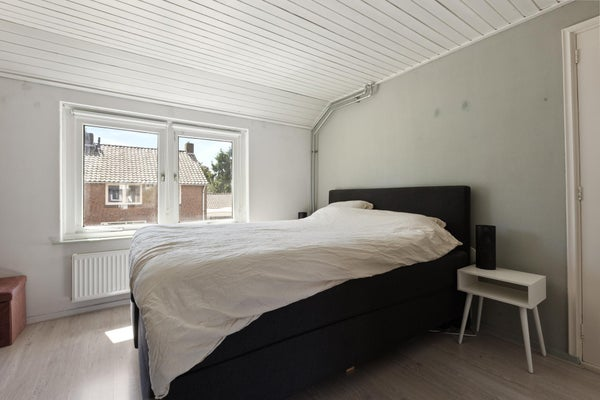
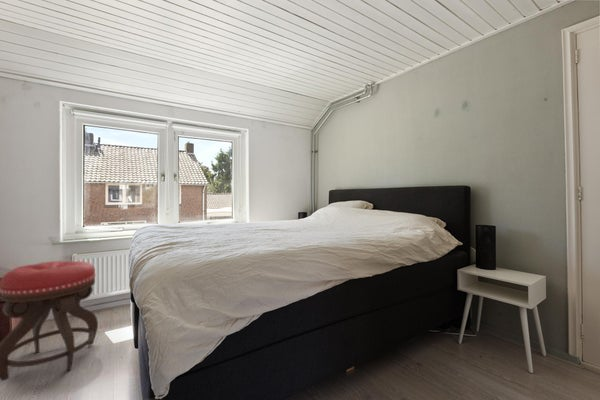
+ stool (52, 312)
